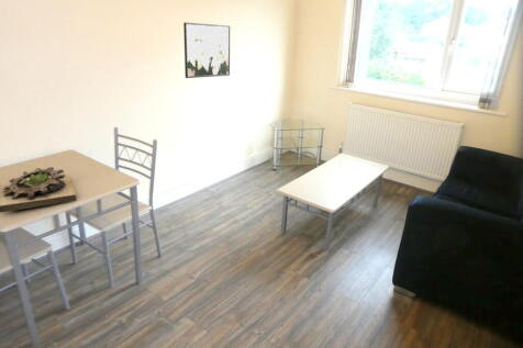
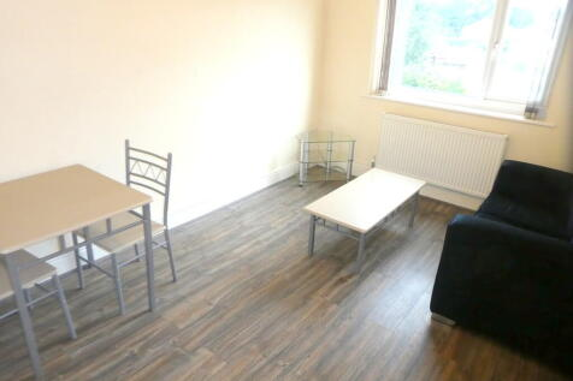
- succulent planter (35, 184)
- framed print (208, 50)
